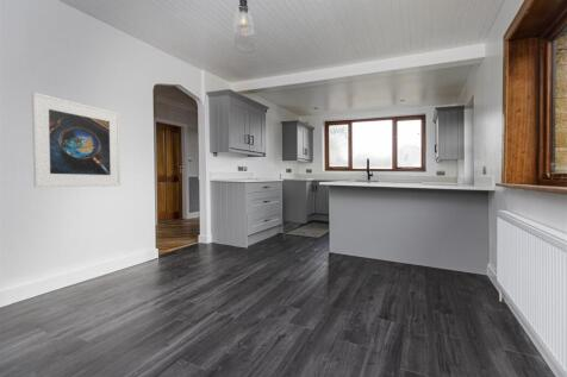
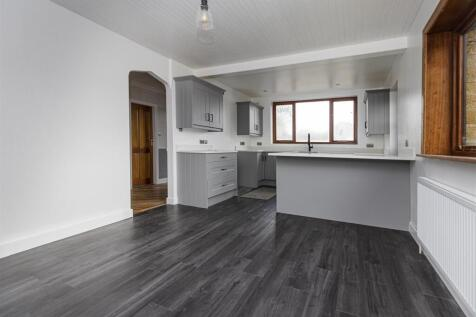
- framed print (81, 145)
